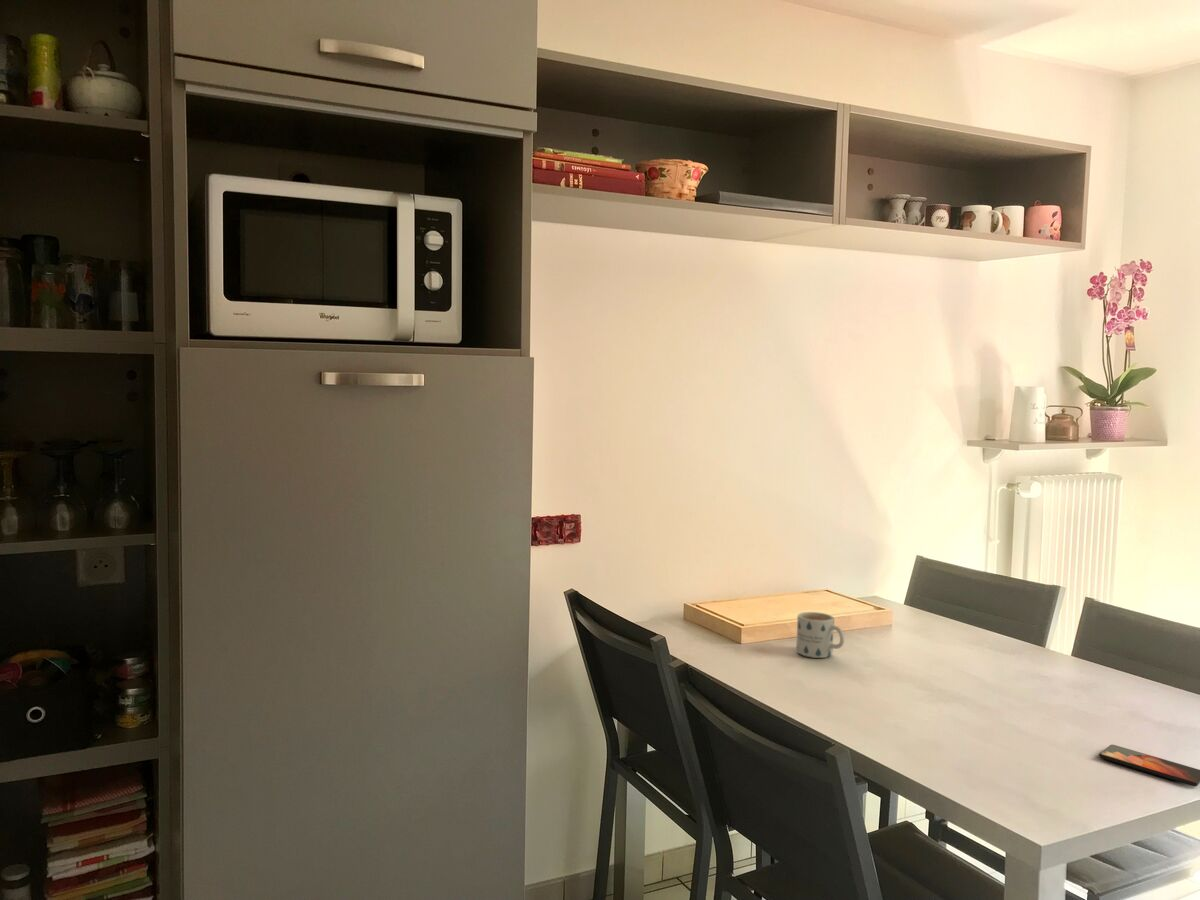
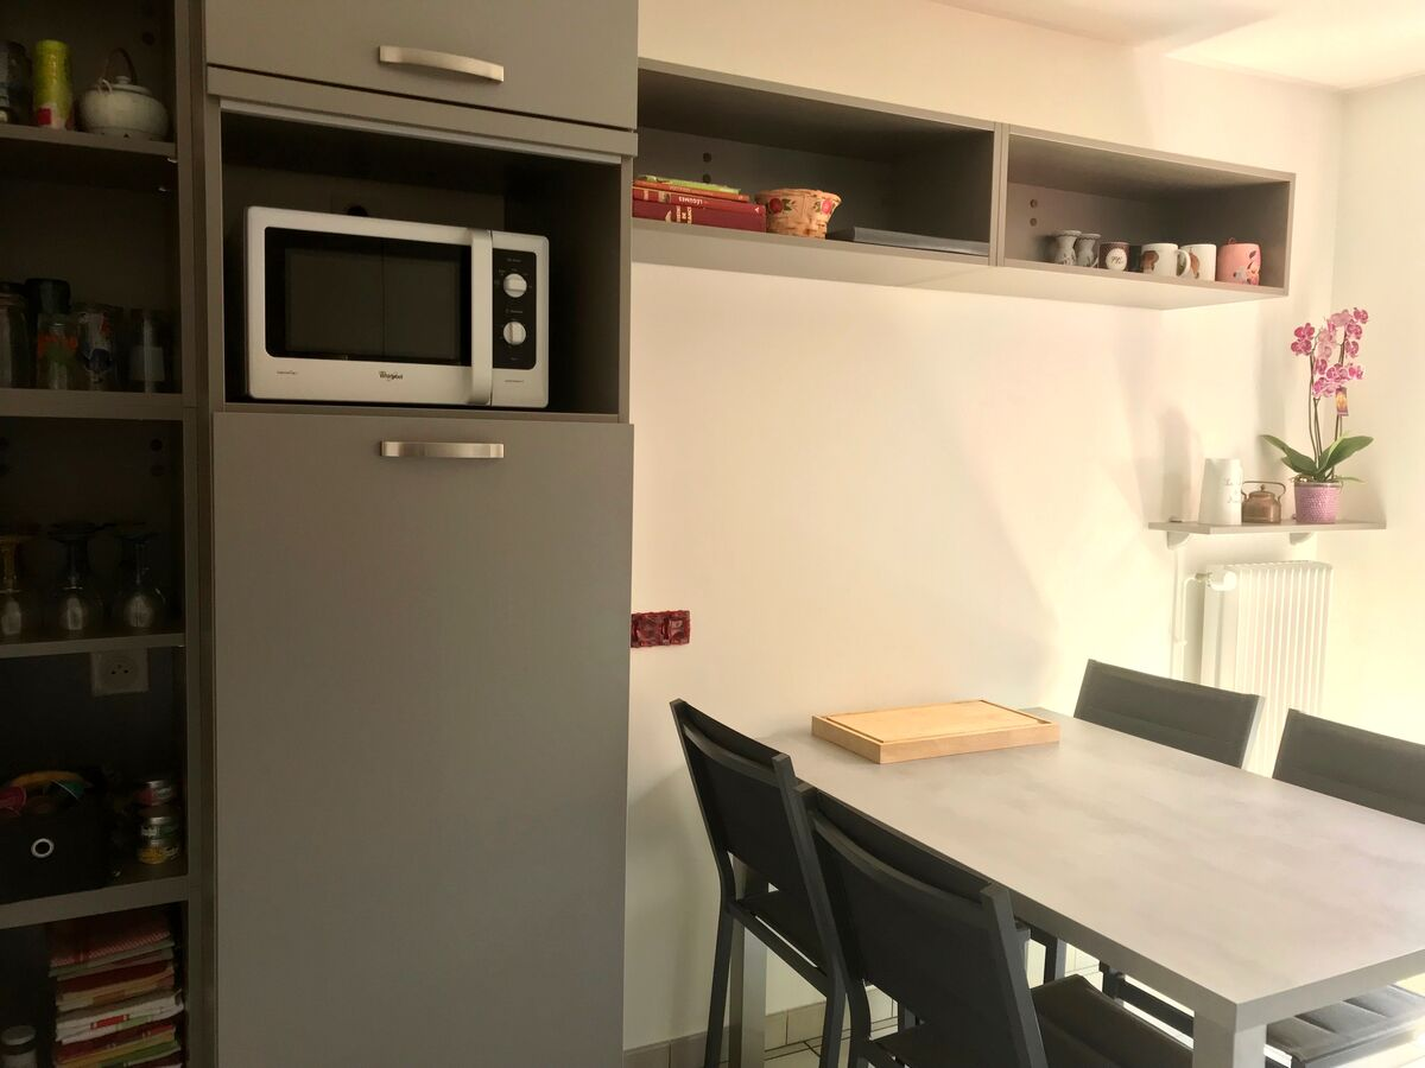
- smartphone (1151, 764)
- mug (821, 636)
